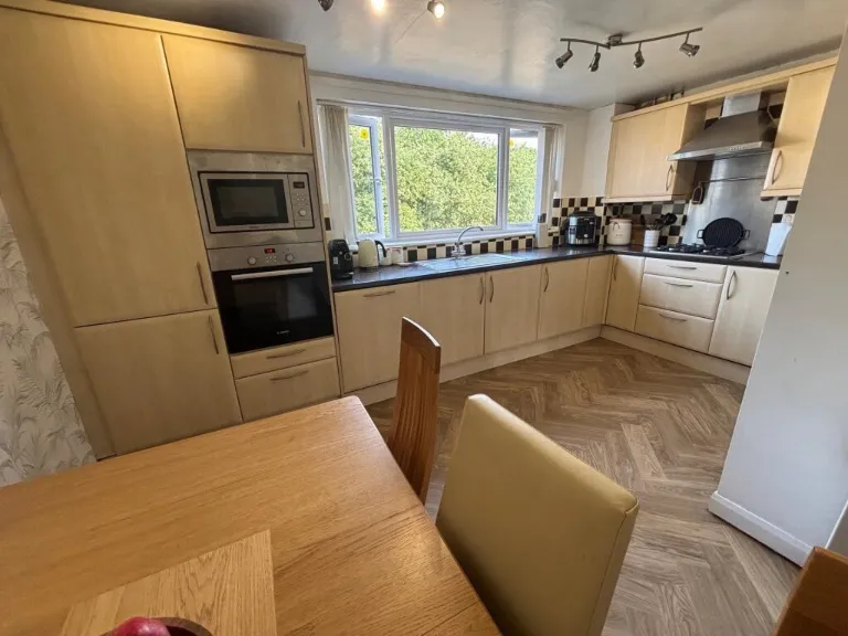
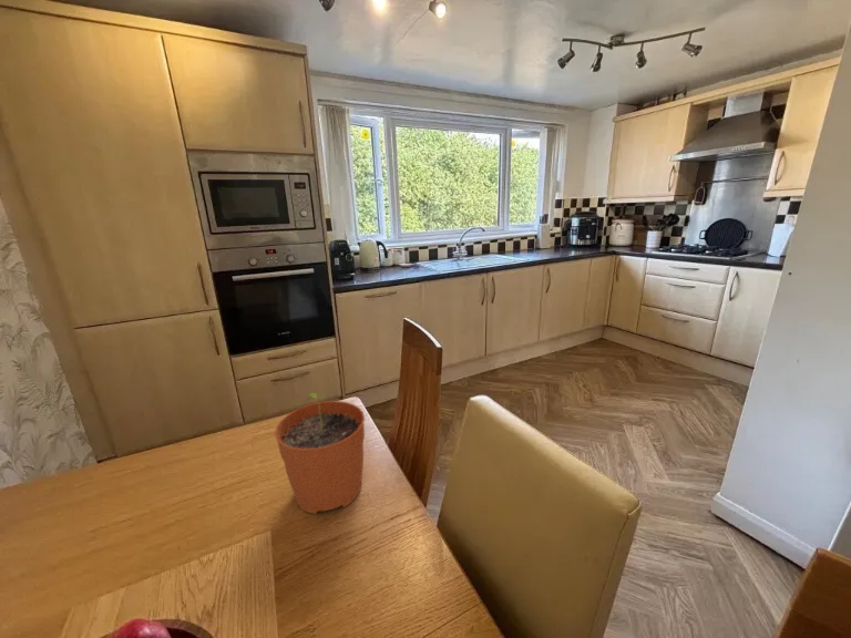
+ plant pot (322, 439)
